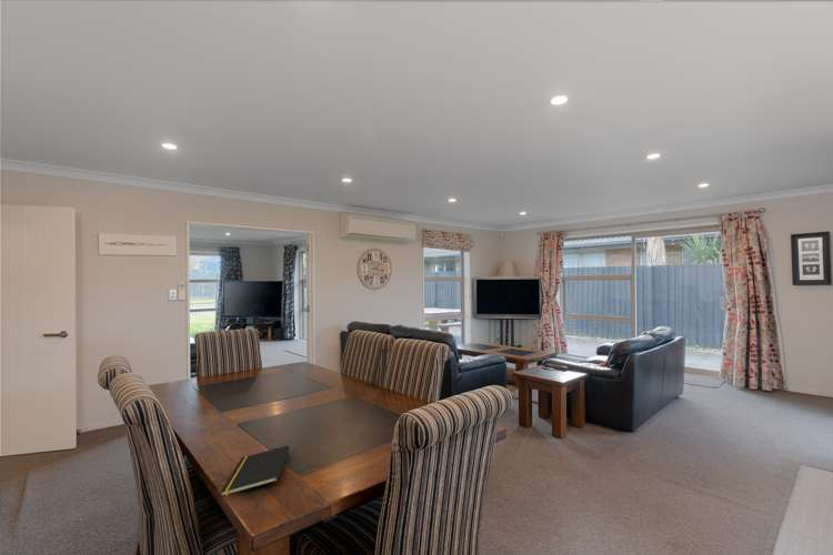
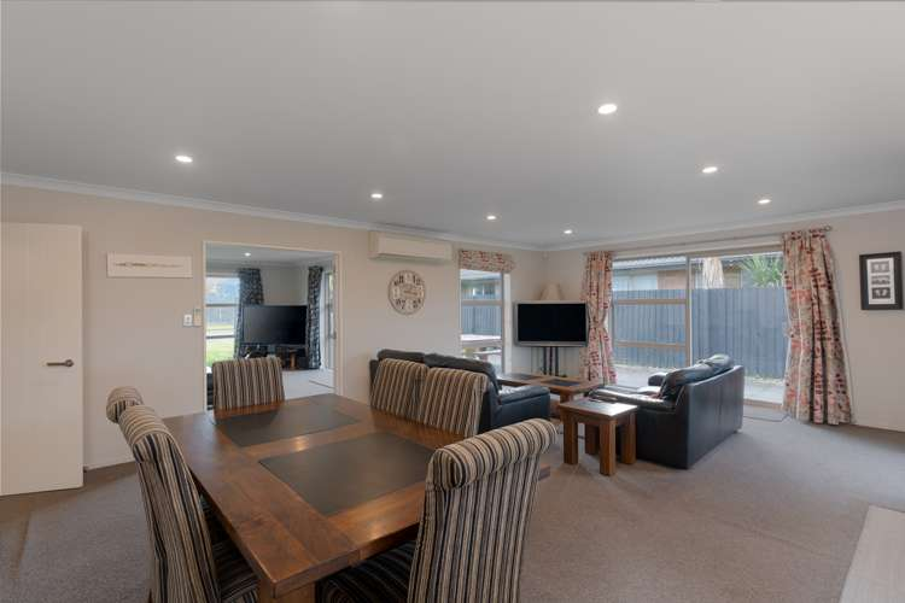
- notepad (258, 468)
